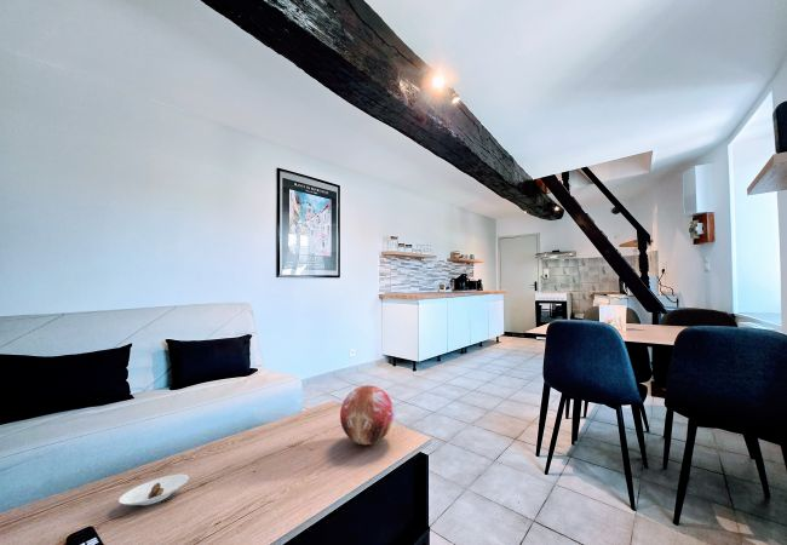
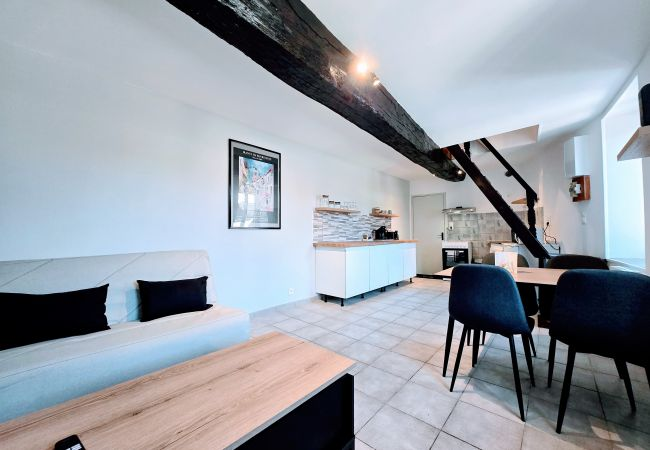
- saucer (155, 492)
- decorative orb (367, 413)
